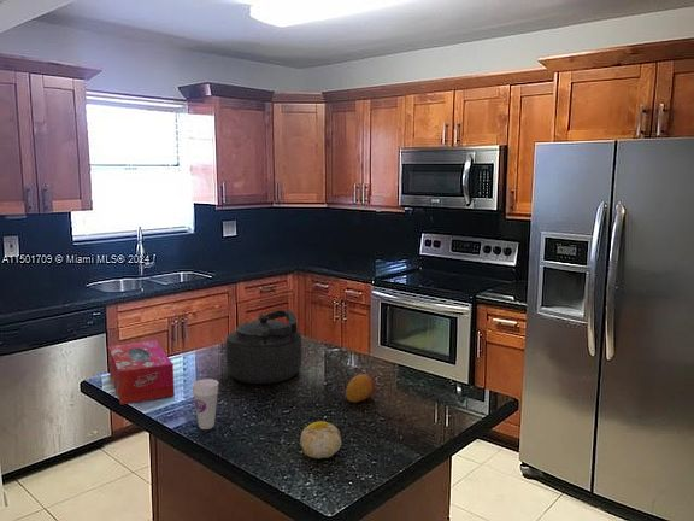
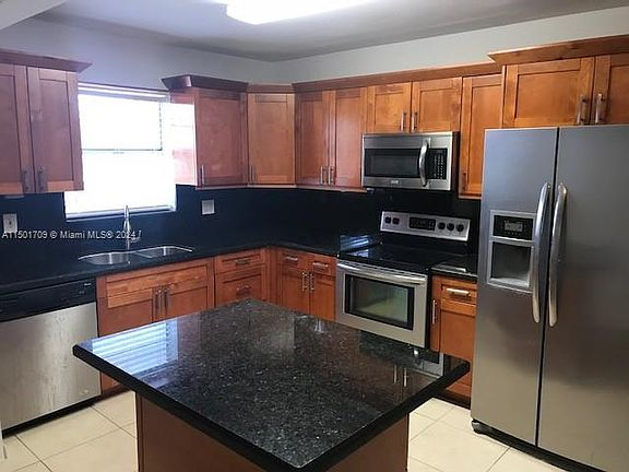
- fruit (360, 387)
- kettle (265, 344)
- fruit (320, 439)
- tissue box (139, 369)
- cup (205, 404)
